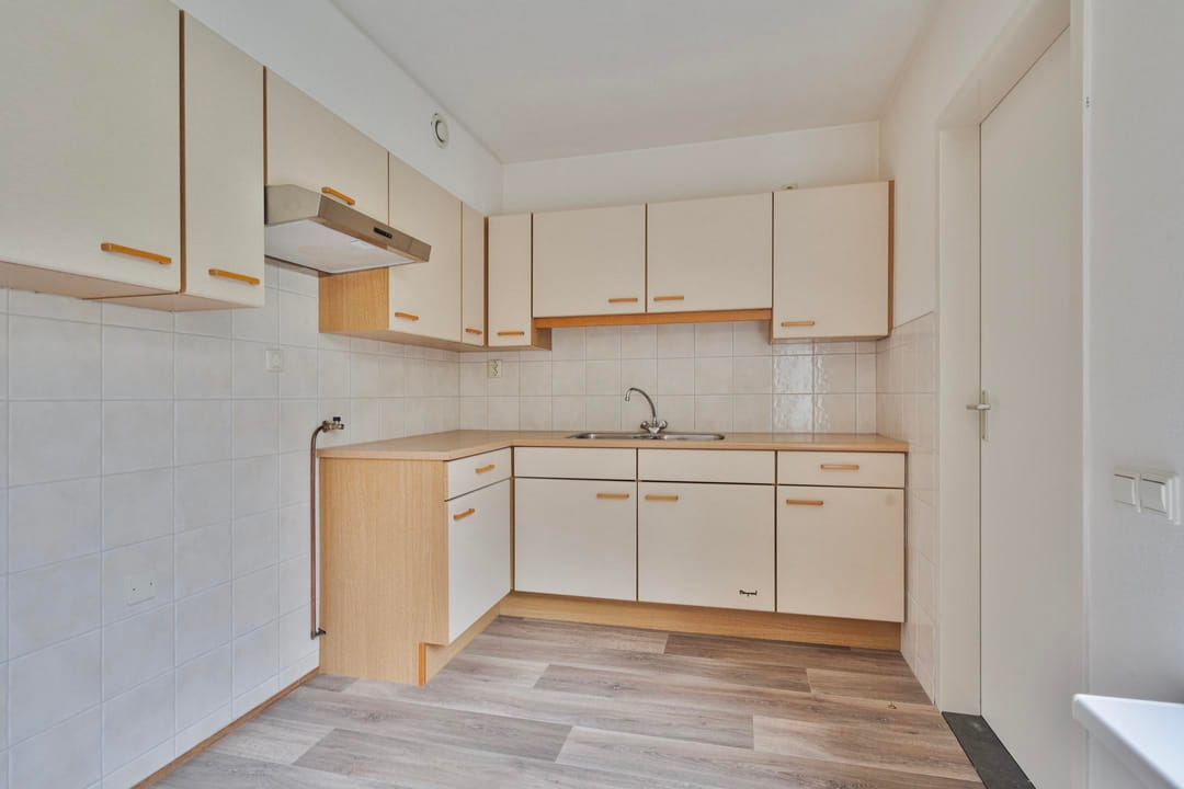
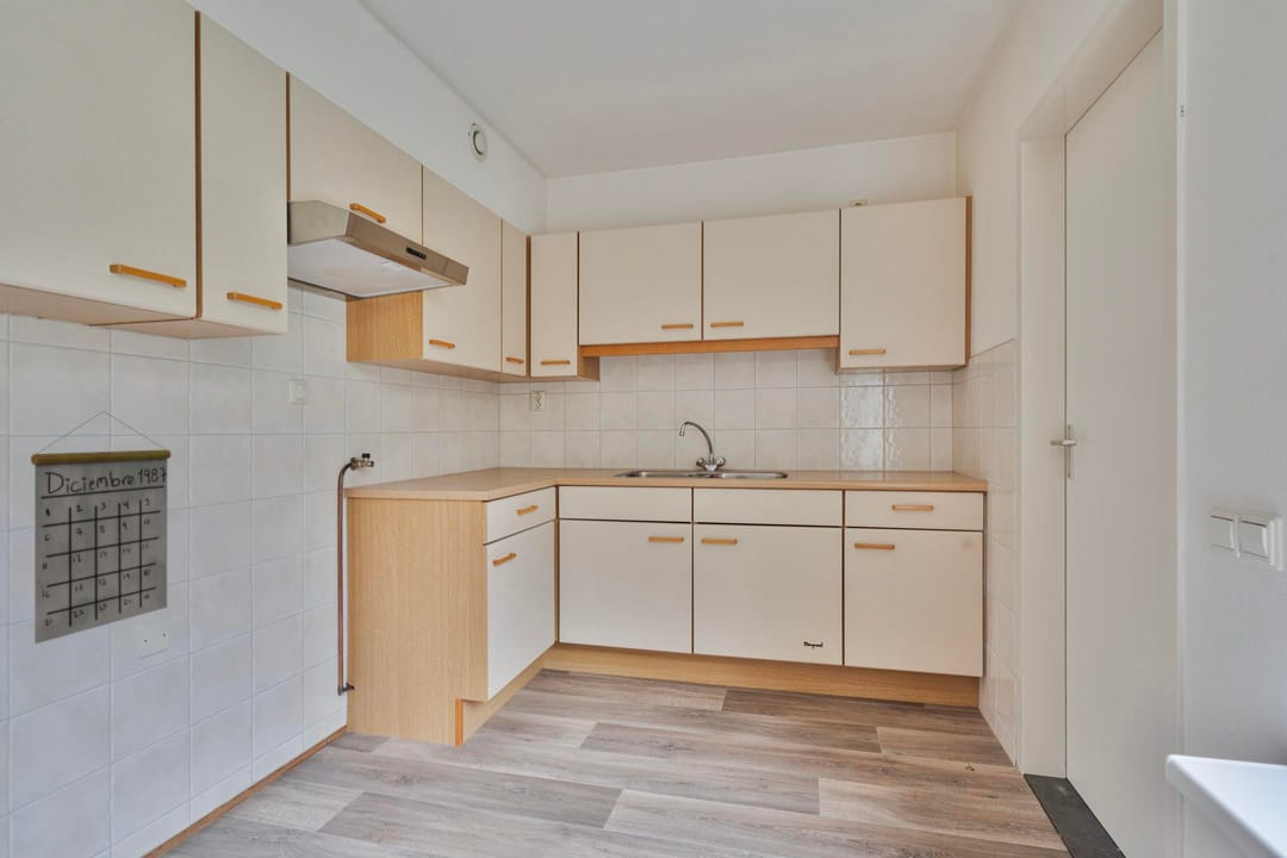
+ calendar (106, 517)
